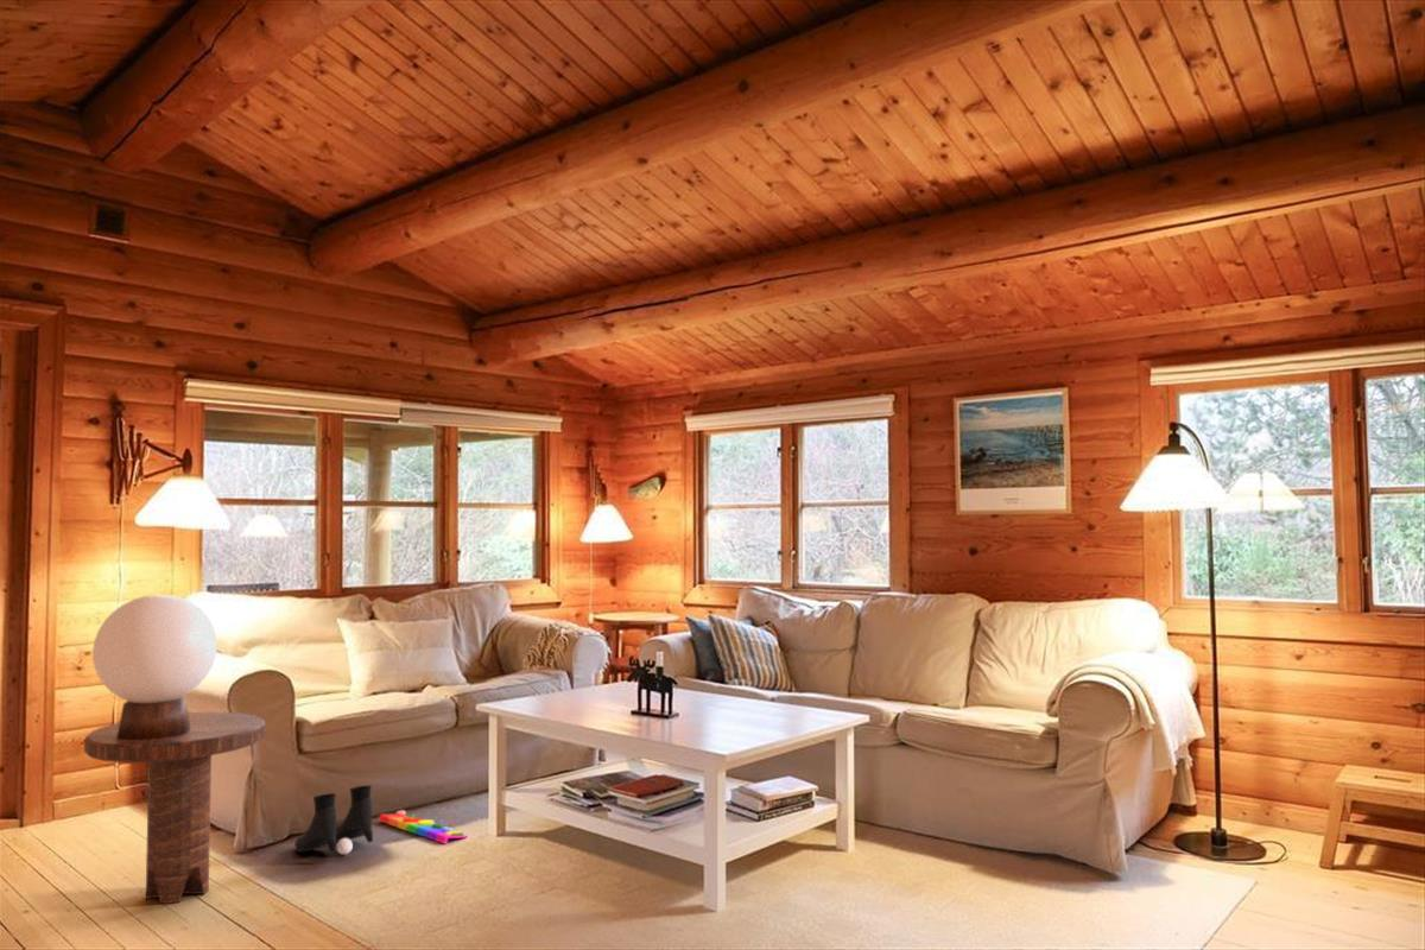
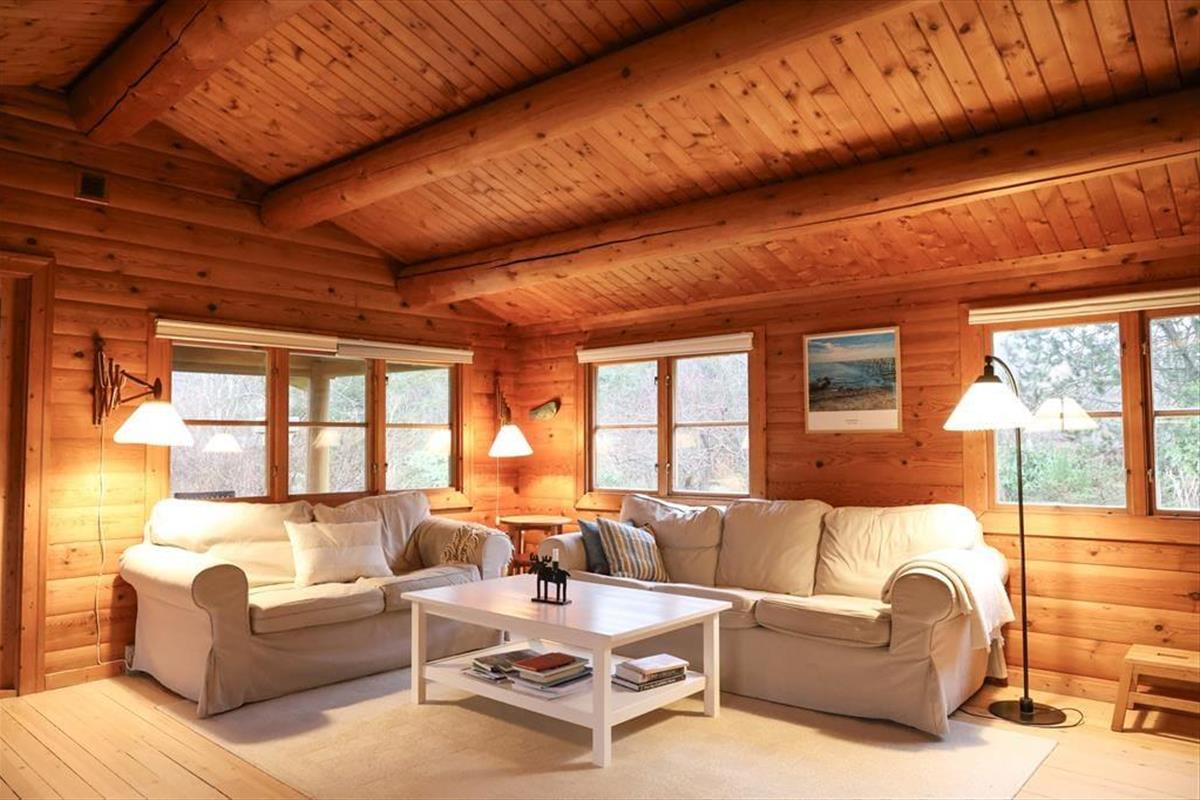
- side table (176, 810)
- table lamp (156, 663)
- boots (334, 816)
- knob puzzle (422, 823)
